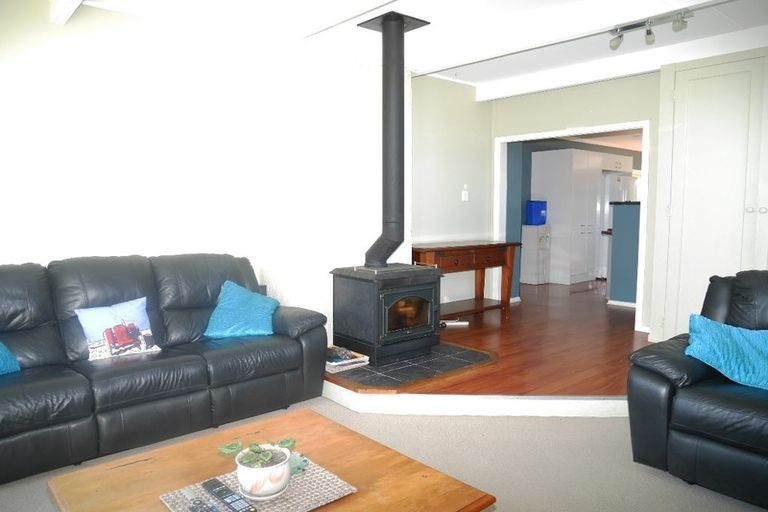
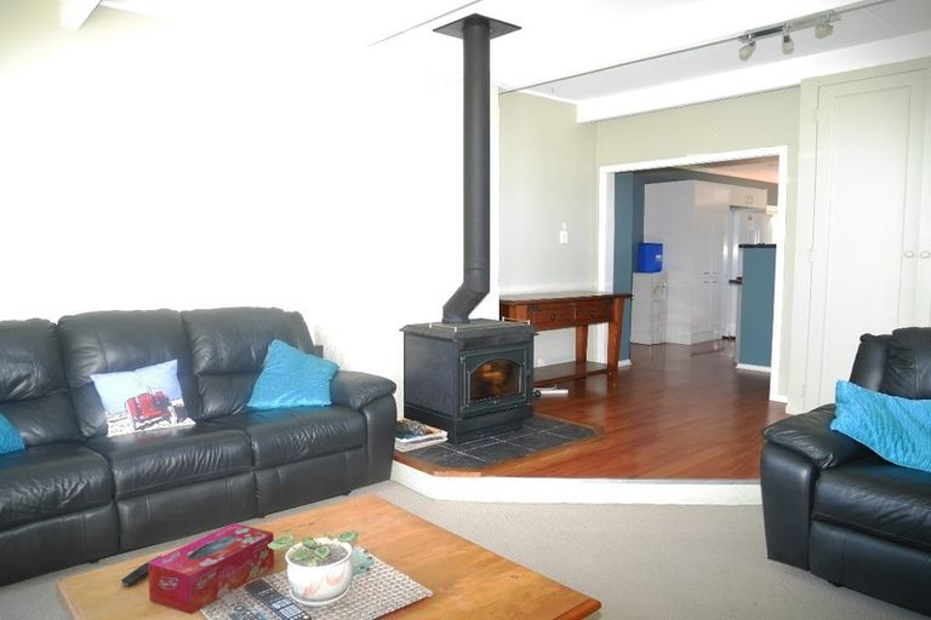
+ tissue box (213, 564)
+ remote control (145, 570)
